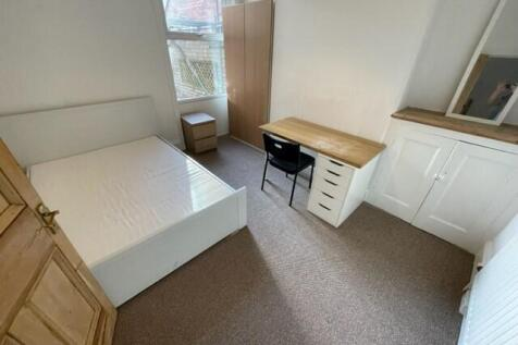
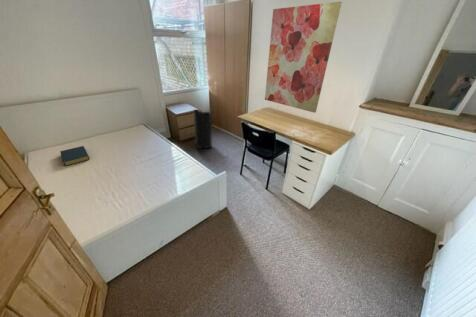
+ hardback book (74, 155)
+ speaker (202, 129)
+ wall art (294, 61)
